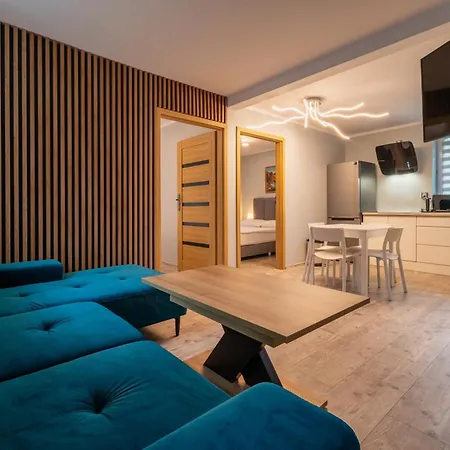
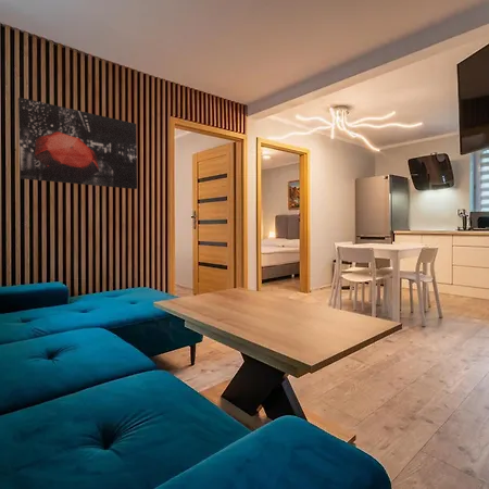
+ wall art (84, 148)
